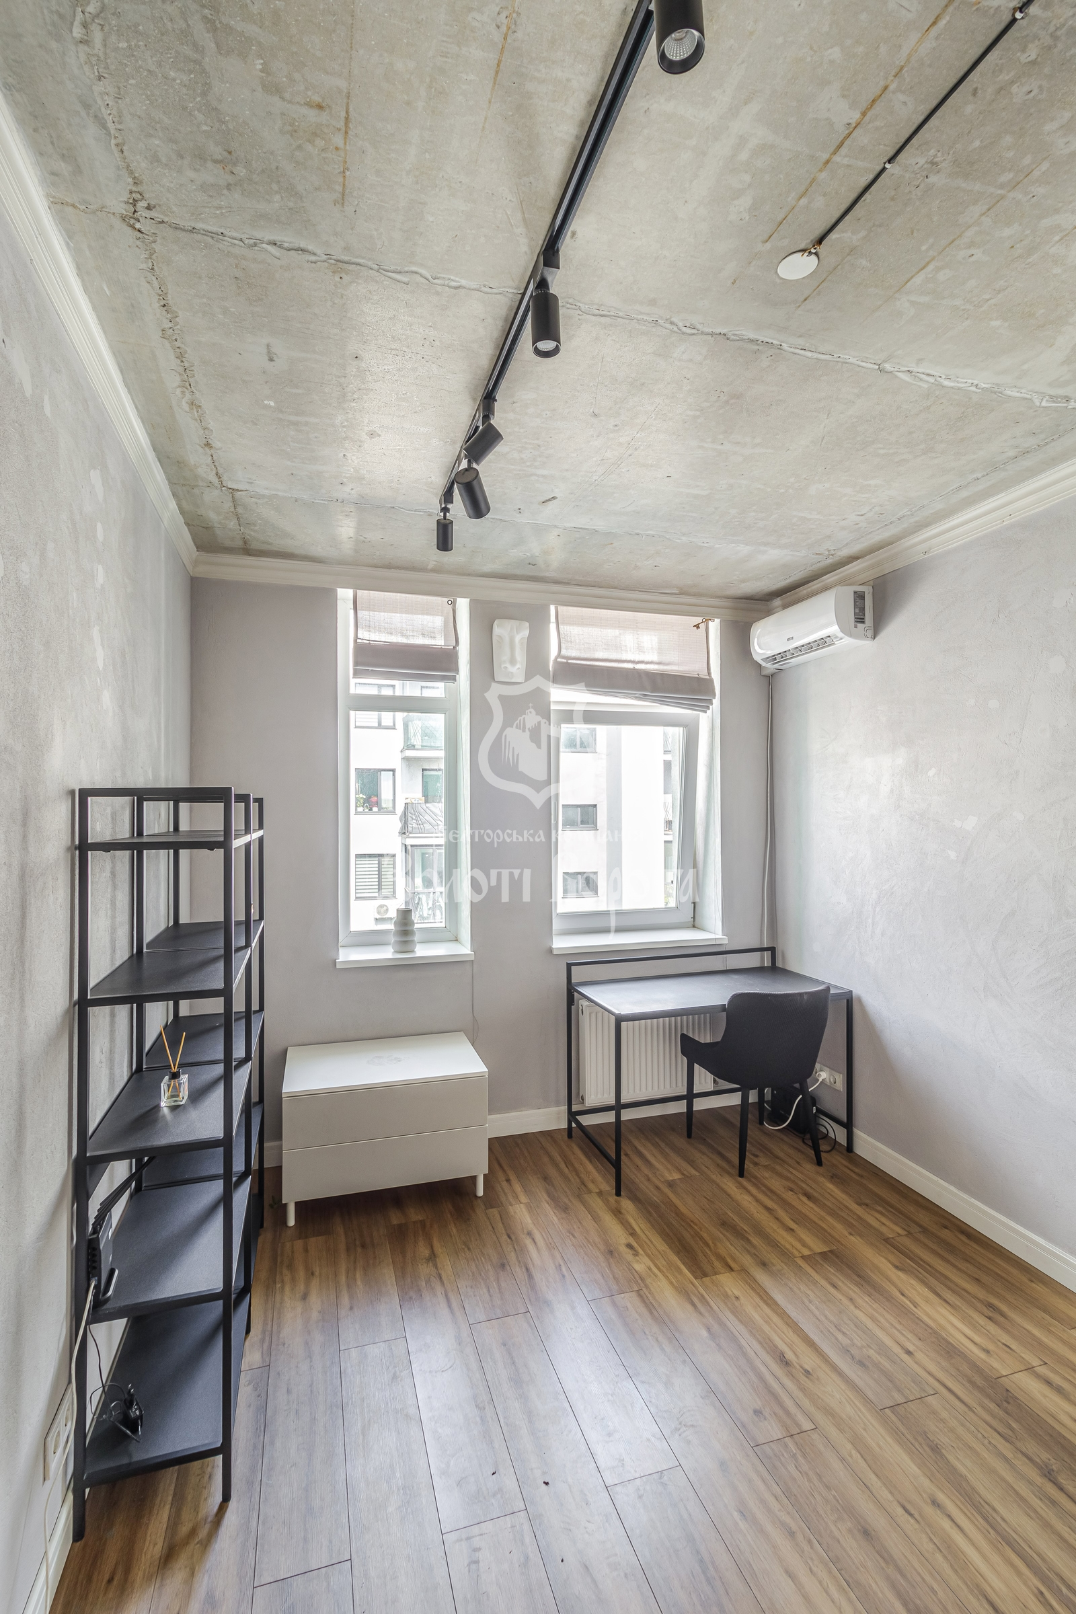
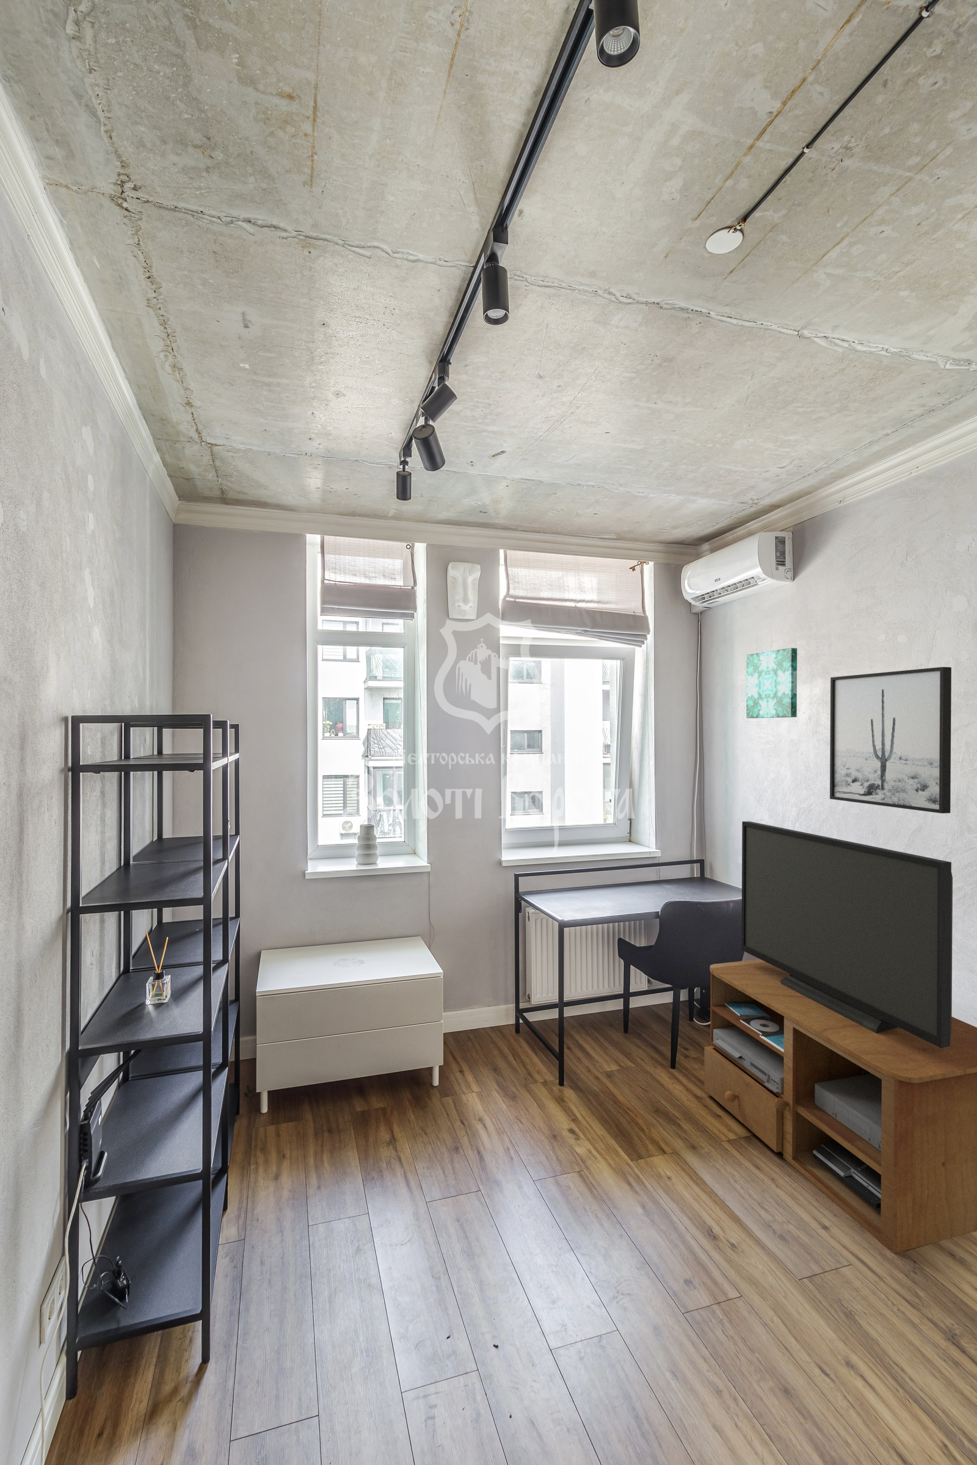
+ wall art (771, 685)
+ wall art (884, 739)
+ tv stand (837, 992)
